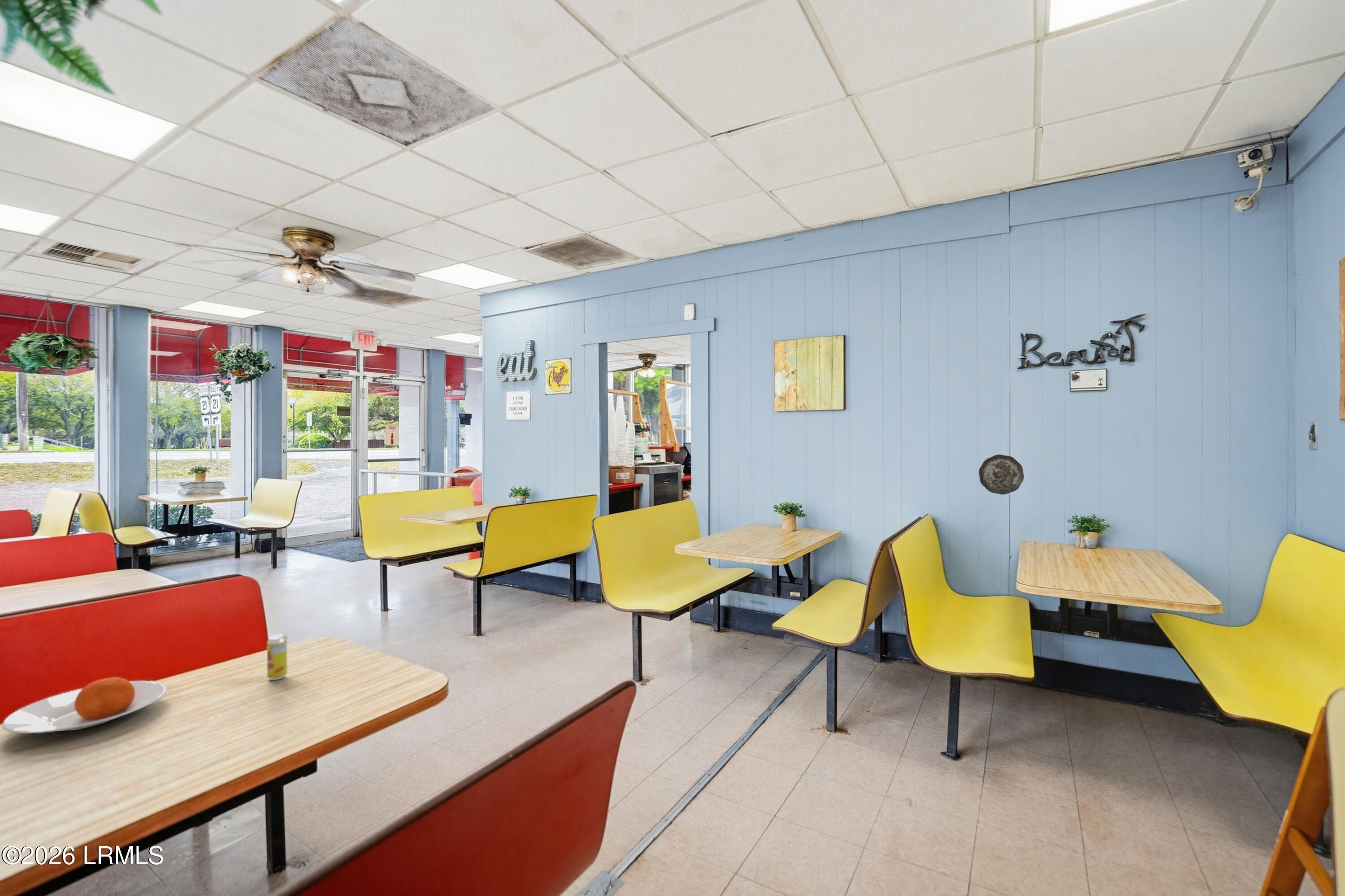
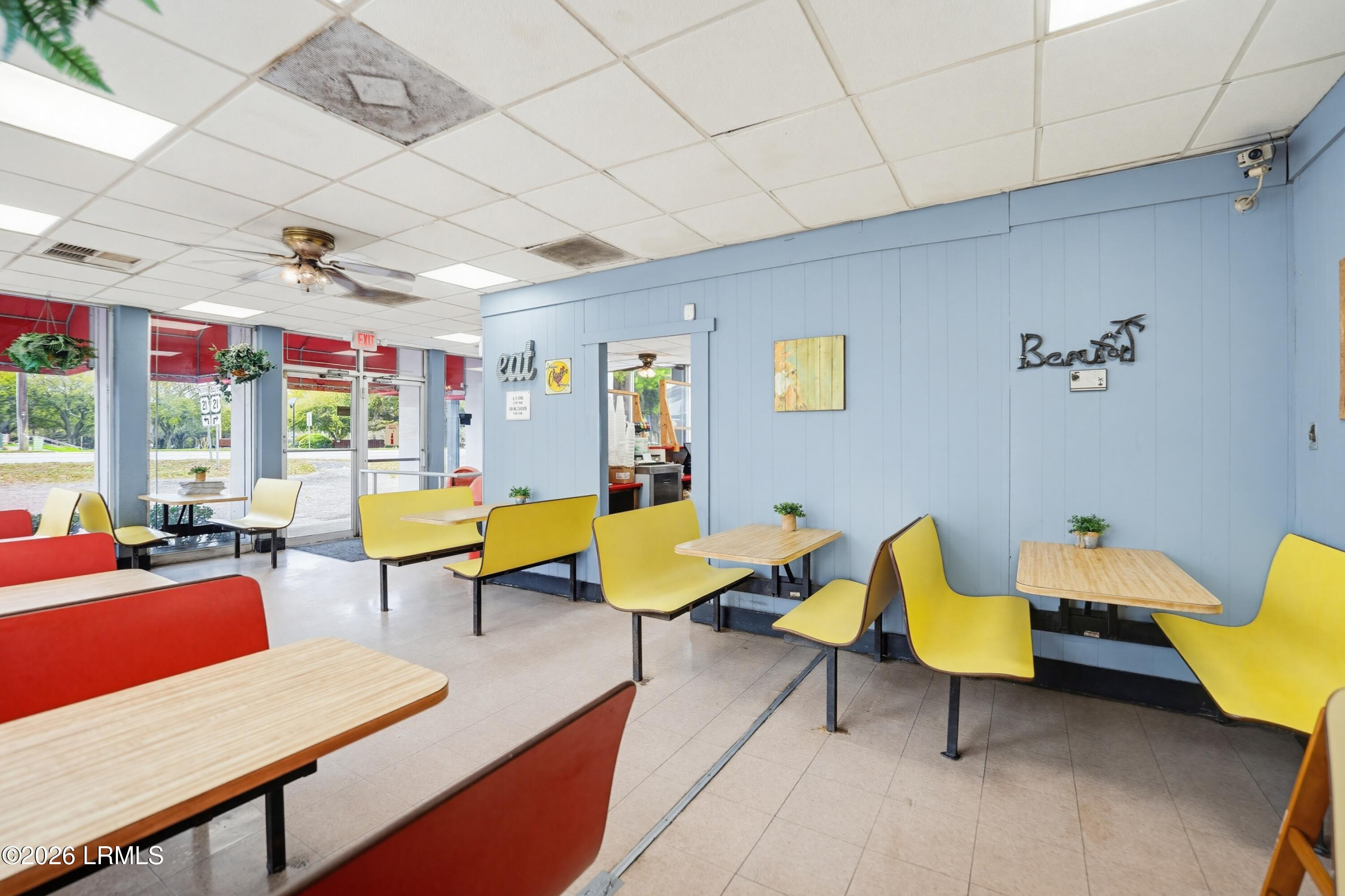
- plate (90, 700)
- beverage can (277, 656)
- decorative plate (1001, 474)
